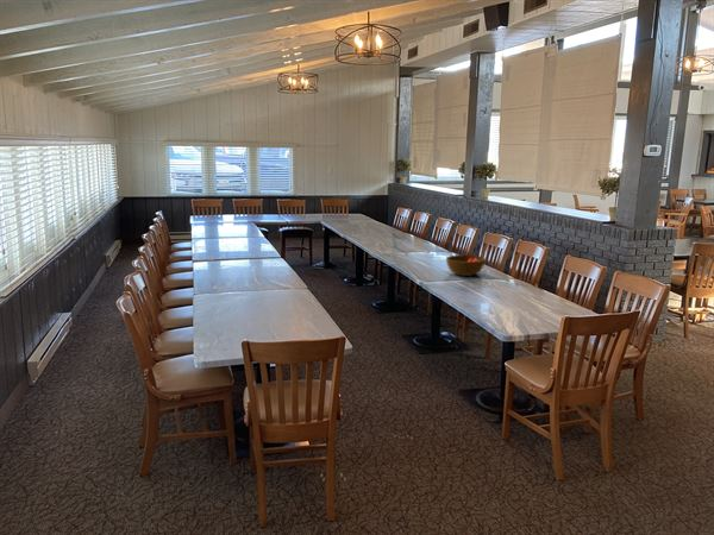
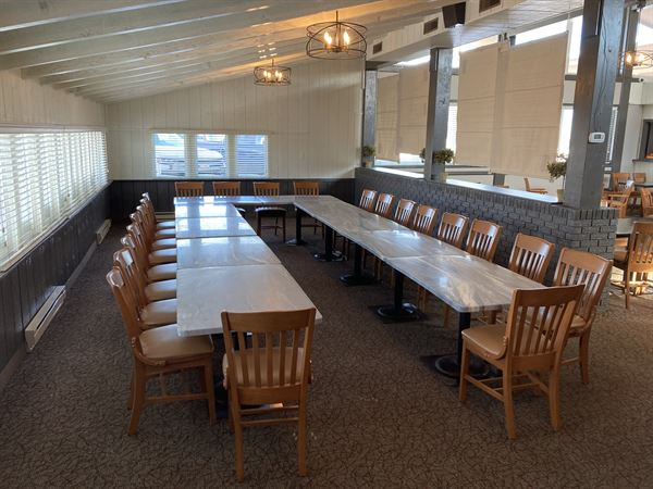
- bowl (464, 265)
